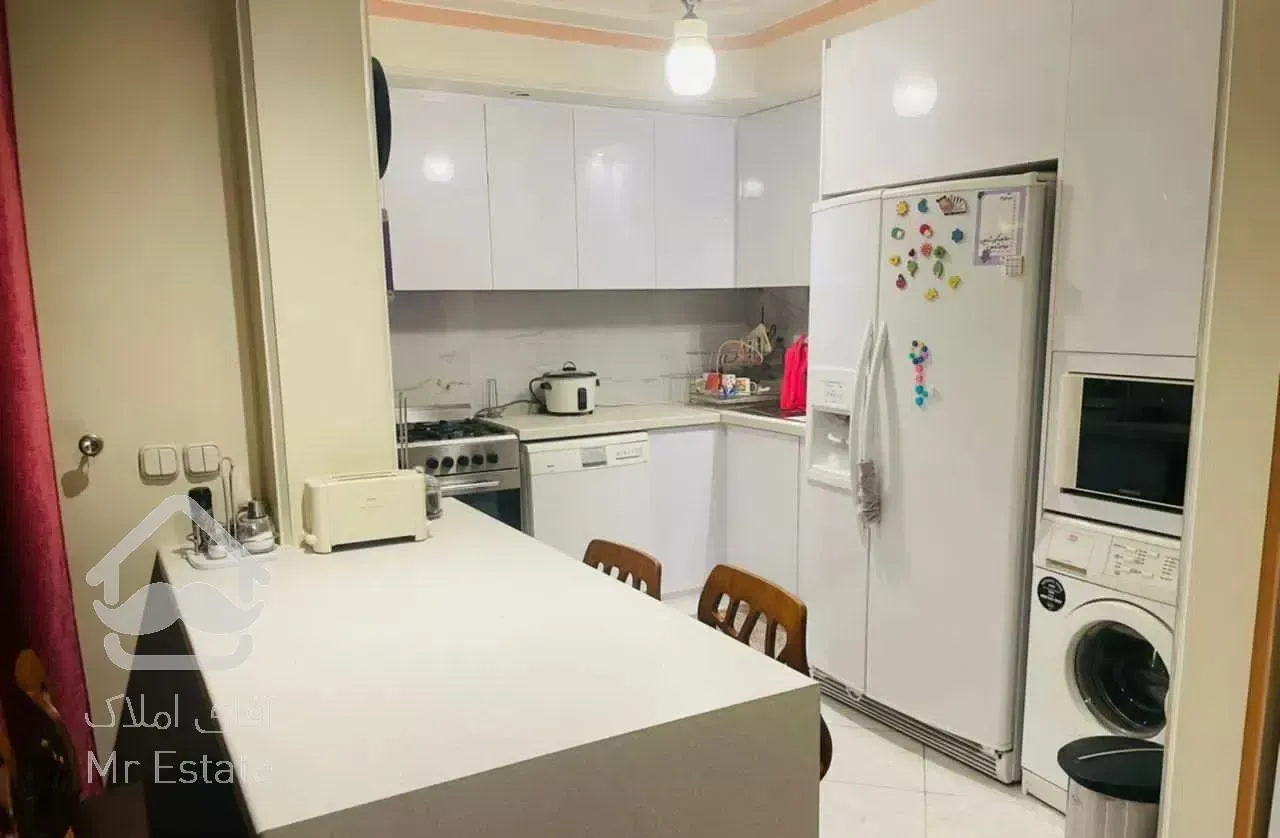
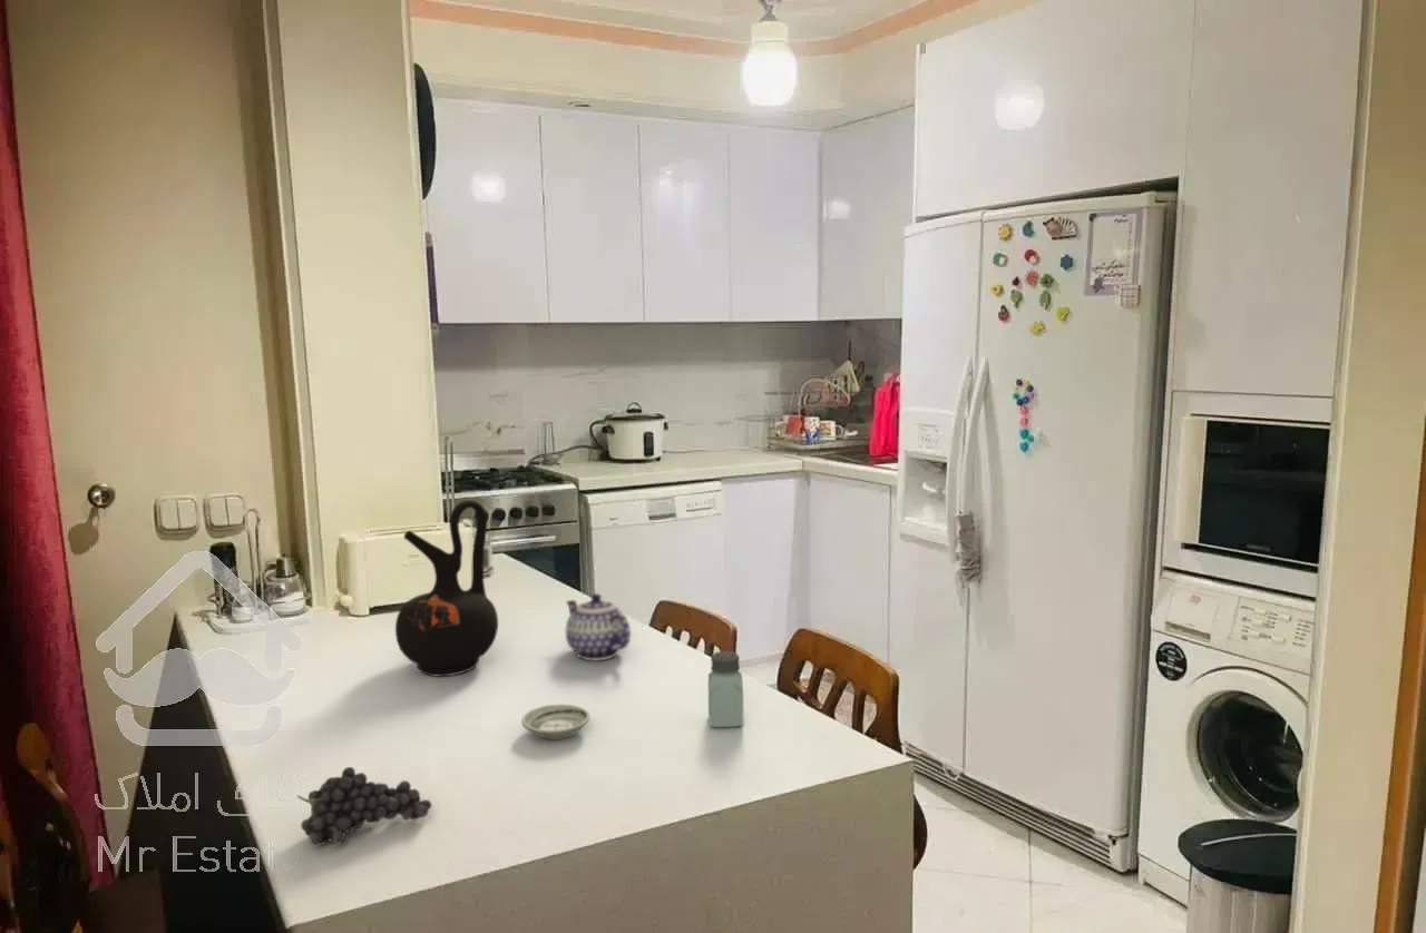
+ ceramic jug (445, 586)
+ teapot (596, 623)
+ fruit (362, 796)
+ saucer (556, 724)
+ saltshaker (725, 688)
